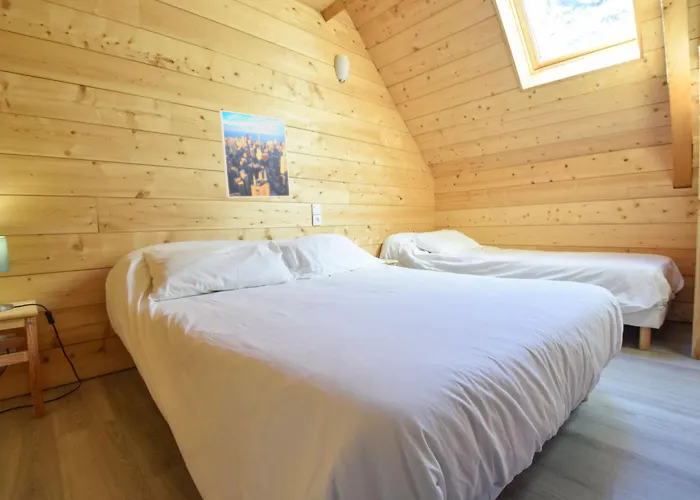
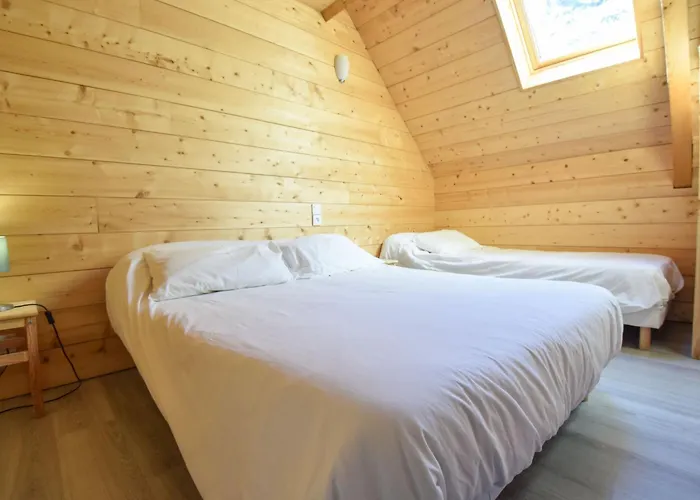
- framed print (256, 156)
